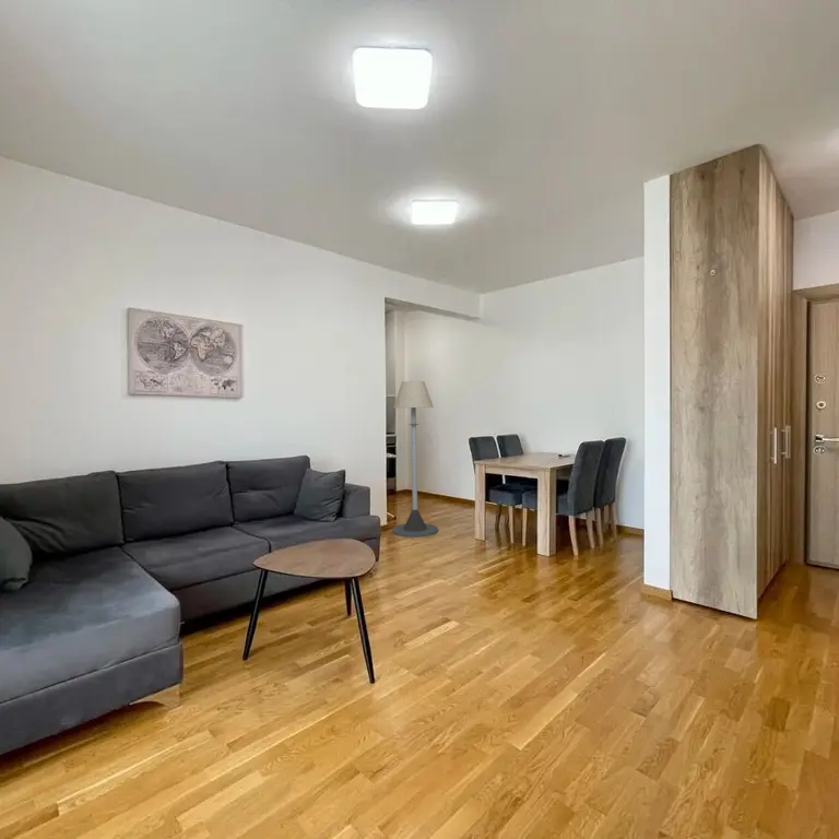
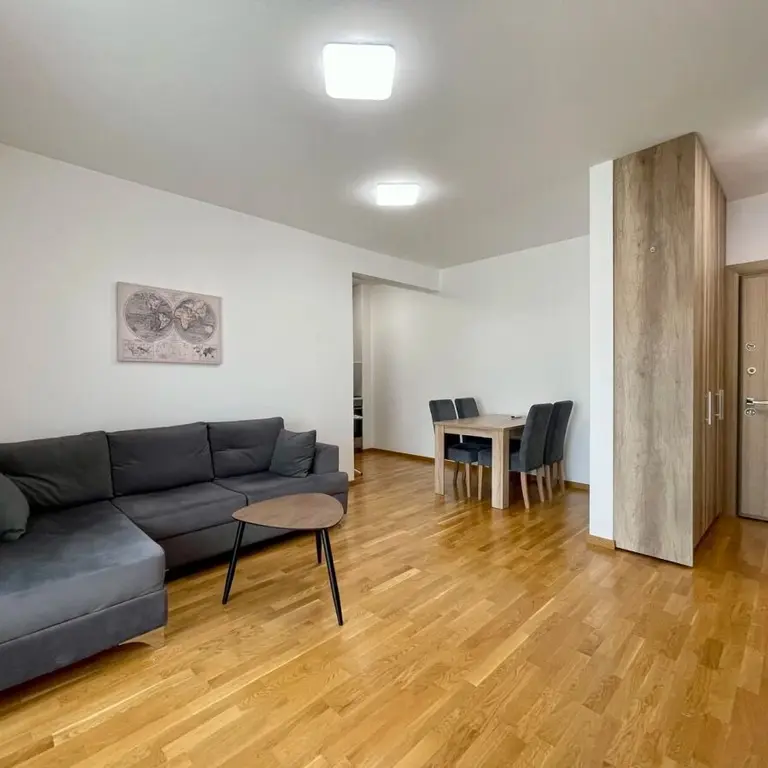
- floor lamp (414, 457)
